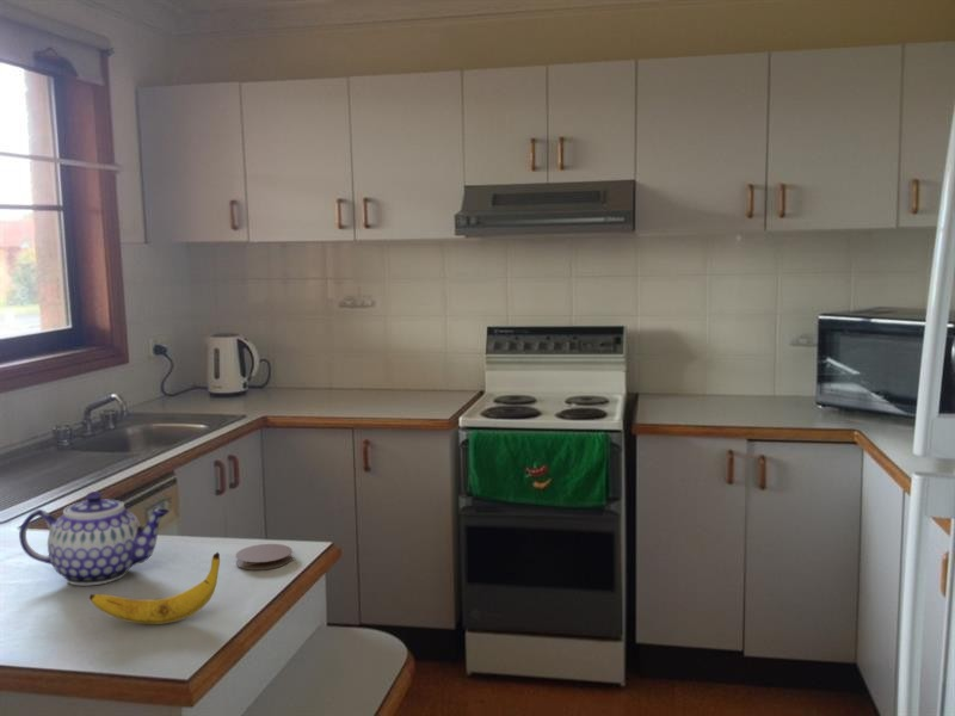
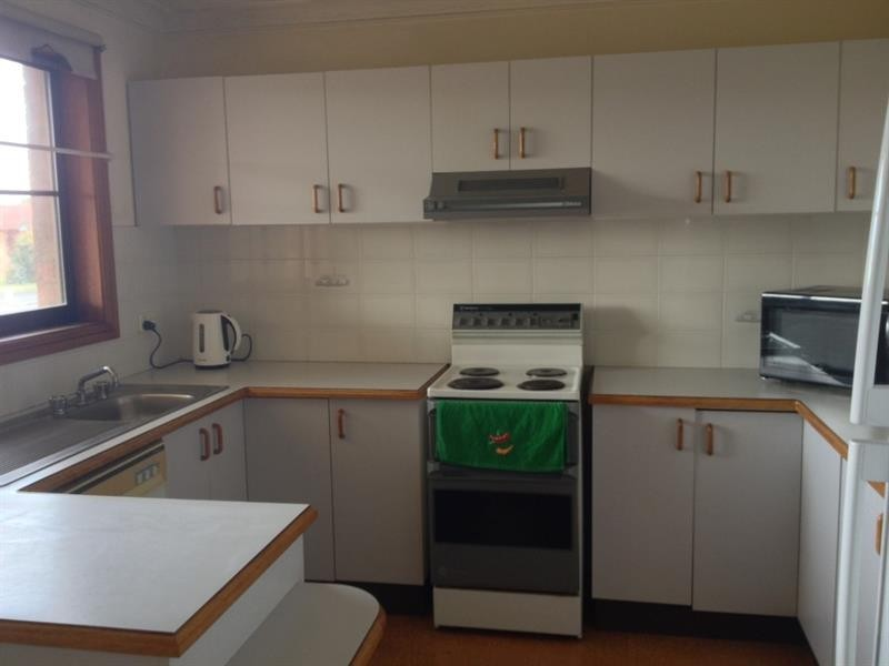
- teapot (96, 533)
- coaster (264, 556)
- banana (155, 599)
